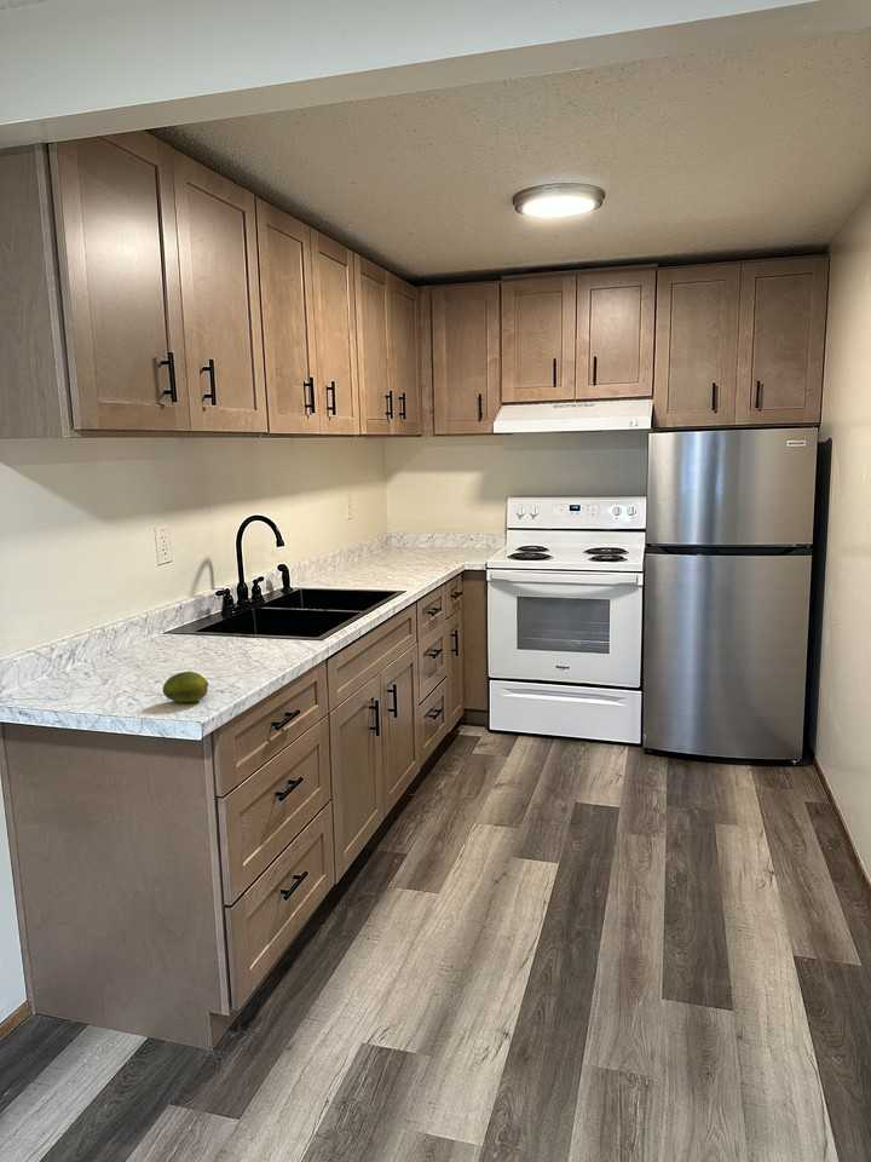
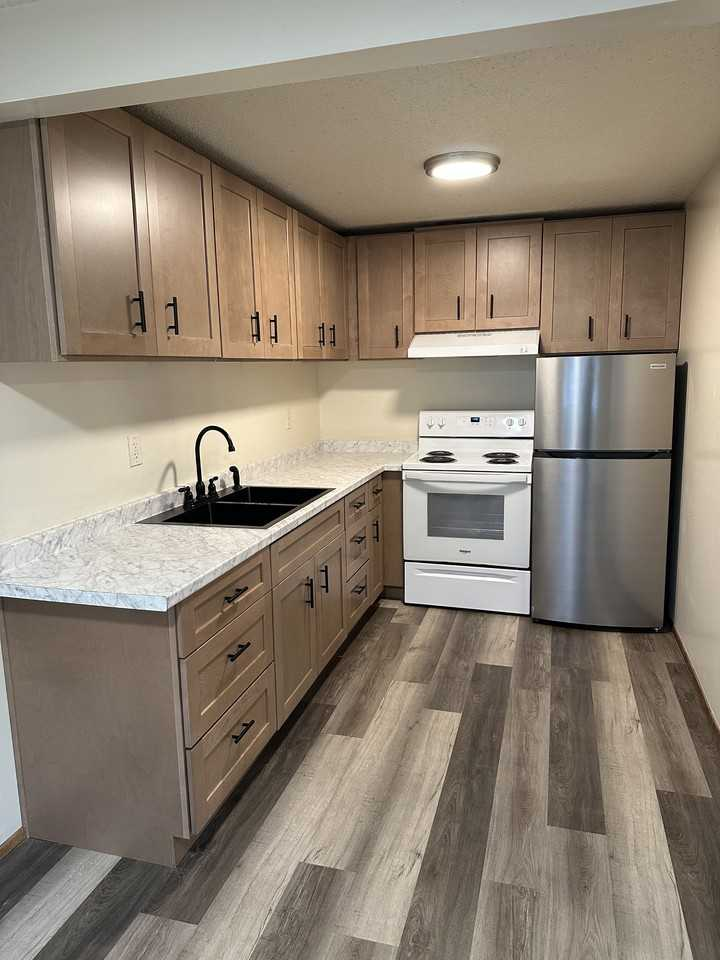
- fruit (185, 686)
